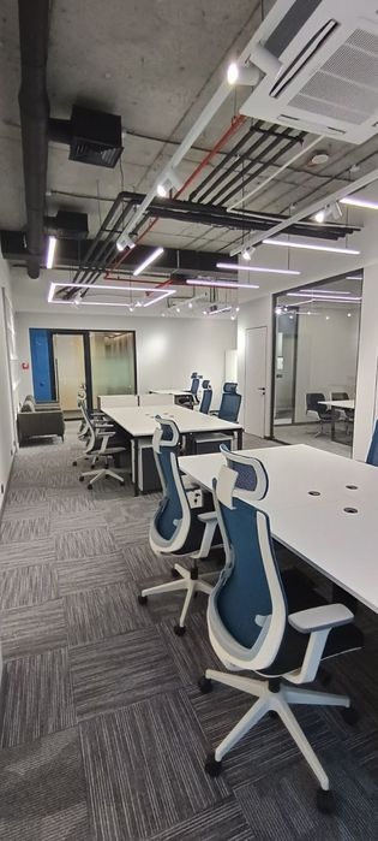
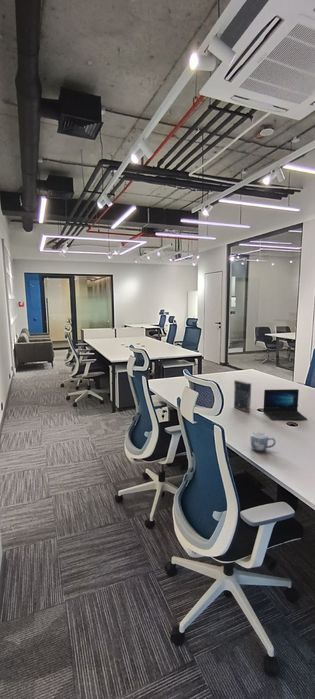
+ book (242, 395)
+ mug (262, 442)
+ laptop (285, 404)
